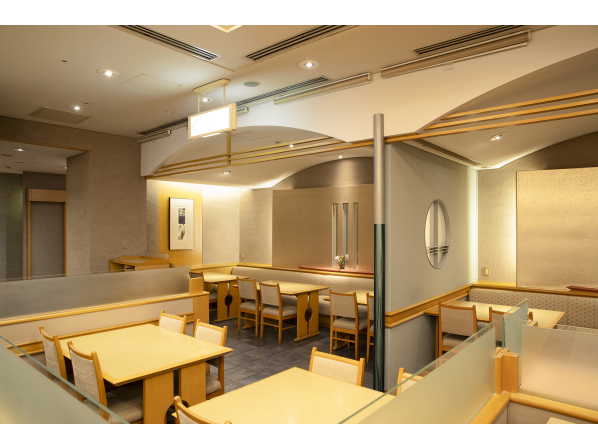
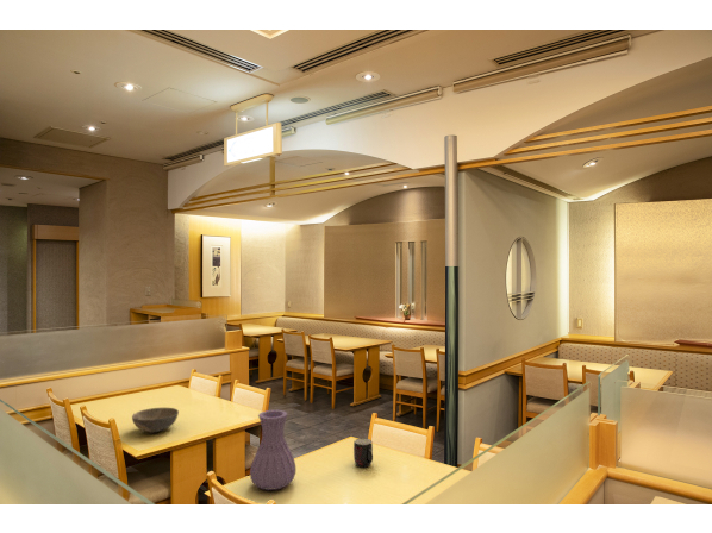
+ vase (273, 449)
+ mug (364, 453)
+ bowl (155, 421)
